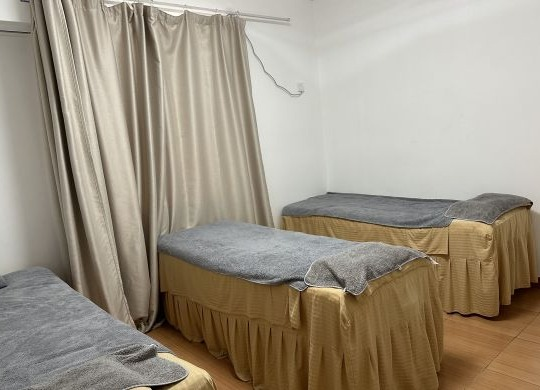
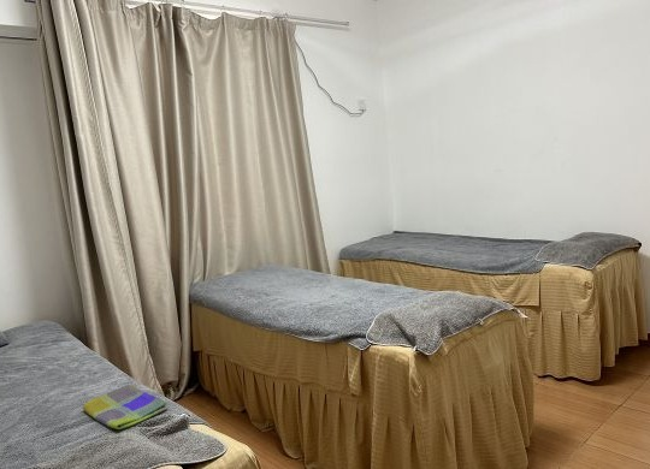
+ dish towel (124, 405)
